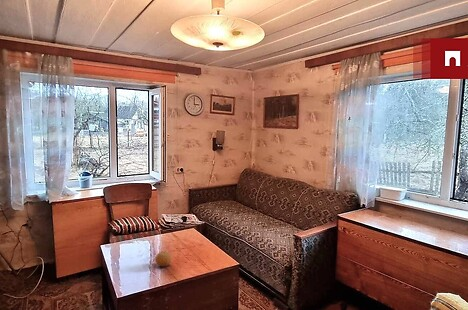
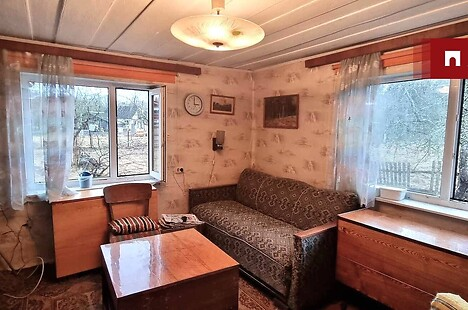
- fruit (163, 258)
